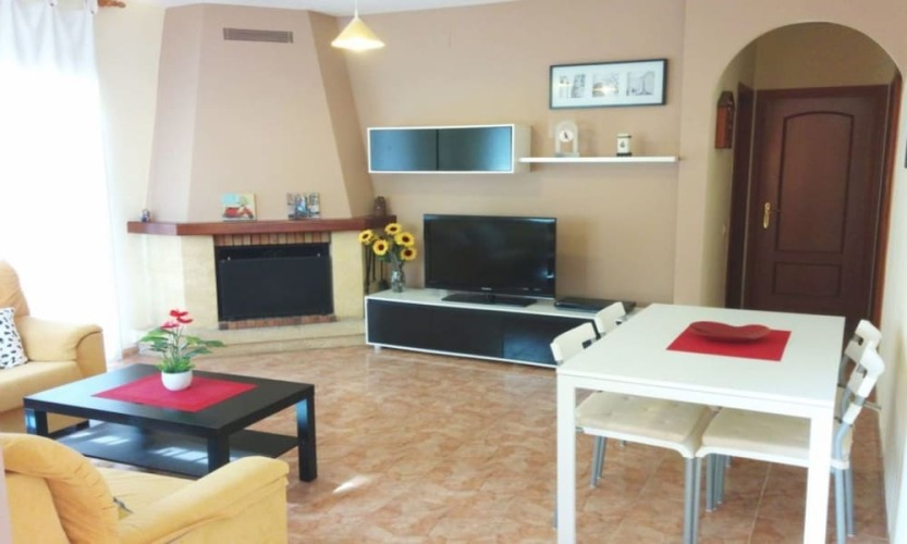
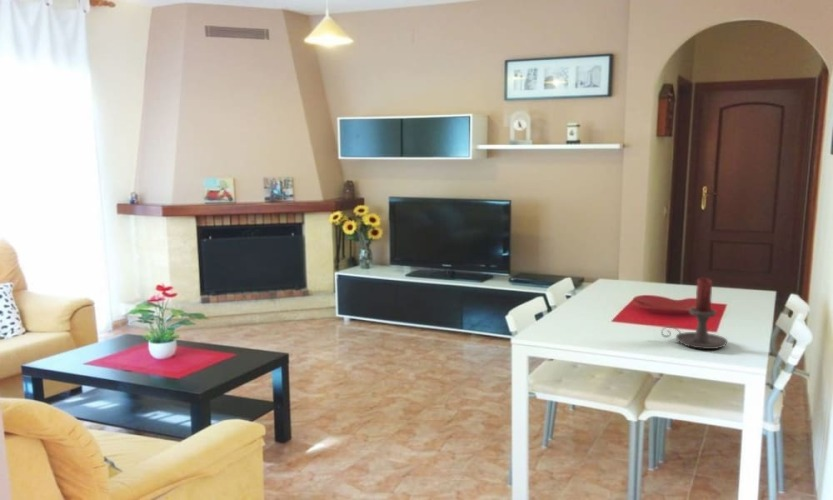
+ candle holder (695, 310)
